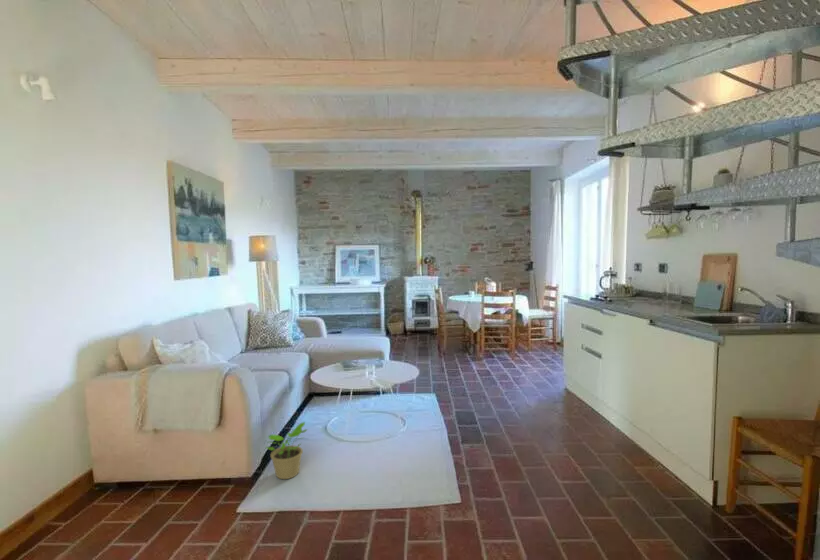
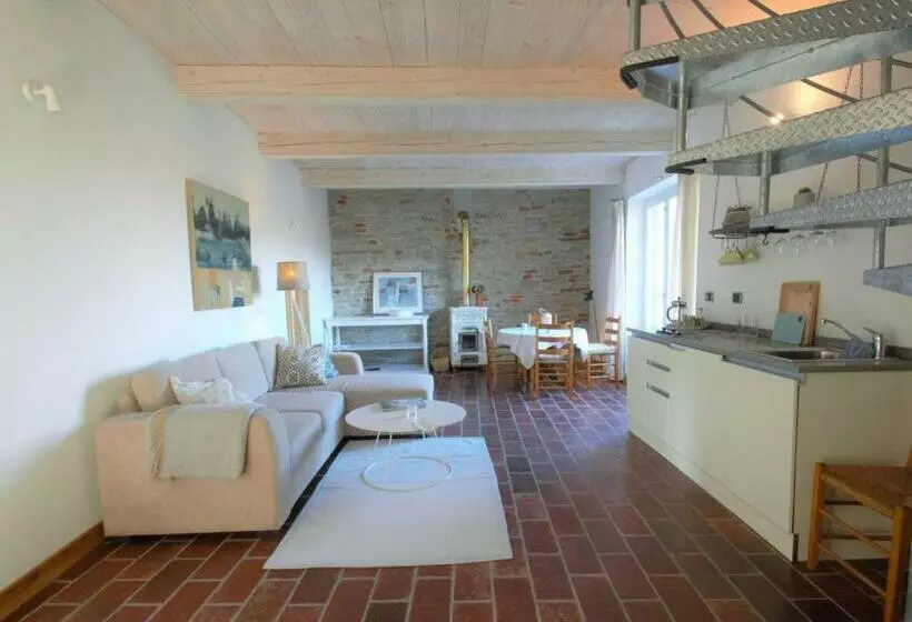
- potted plant (284, 449)
